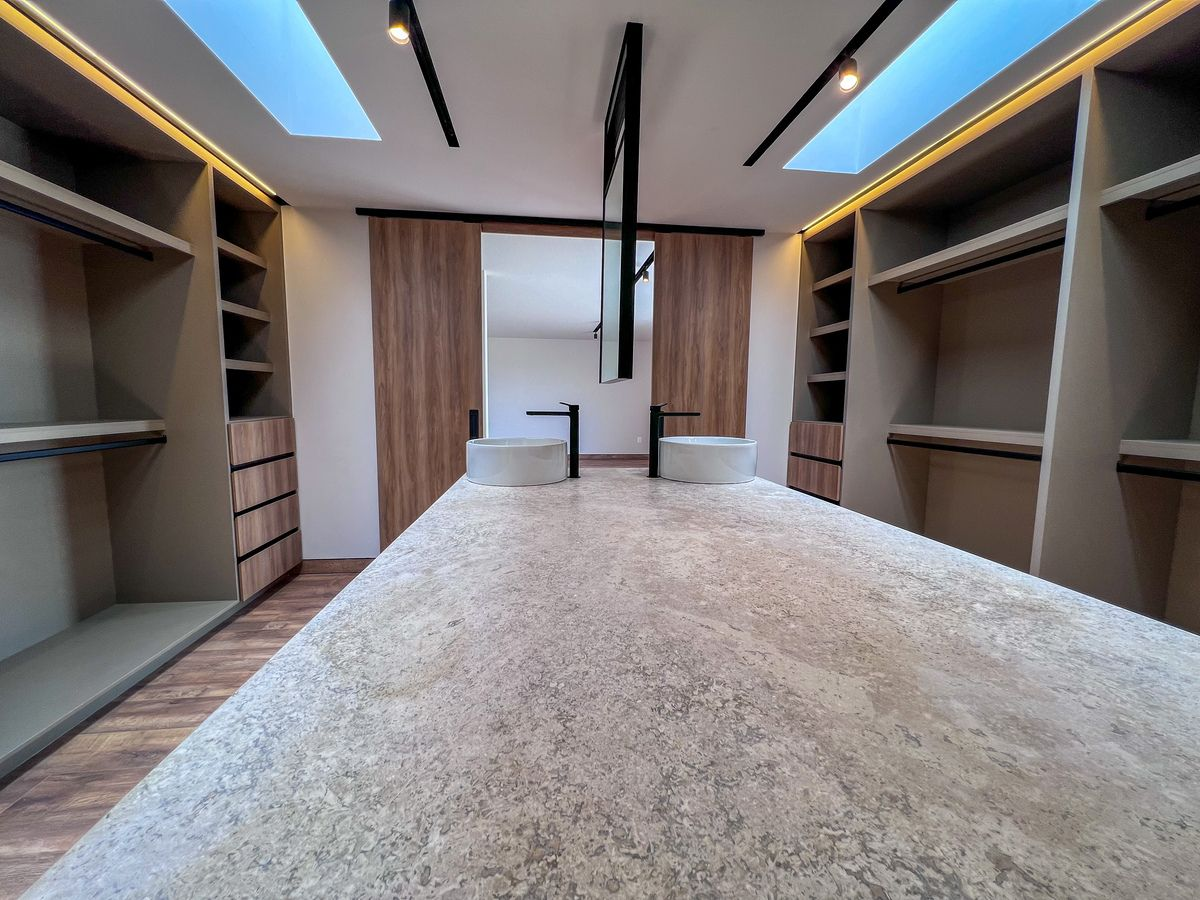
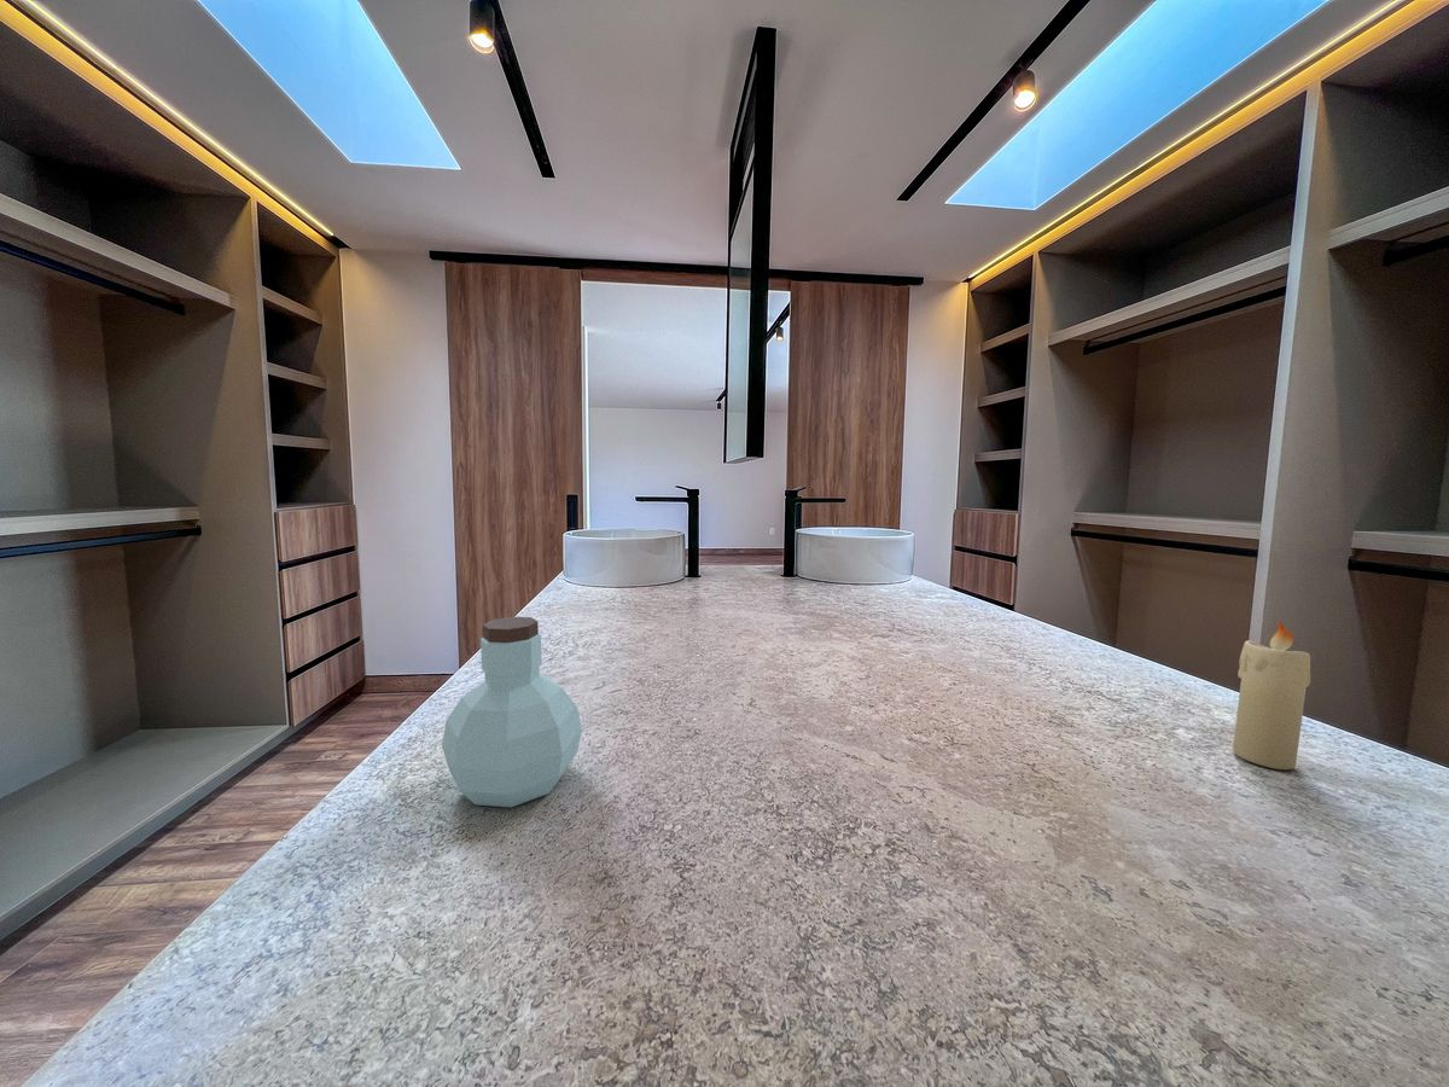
+ candle (1270, 690)
+ jar (513, 702)
